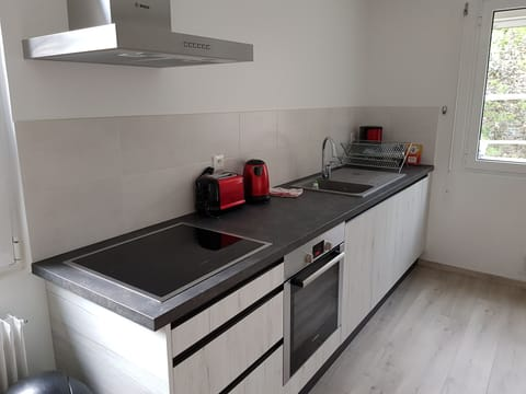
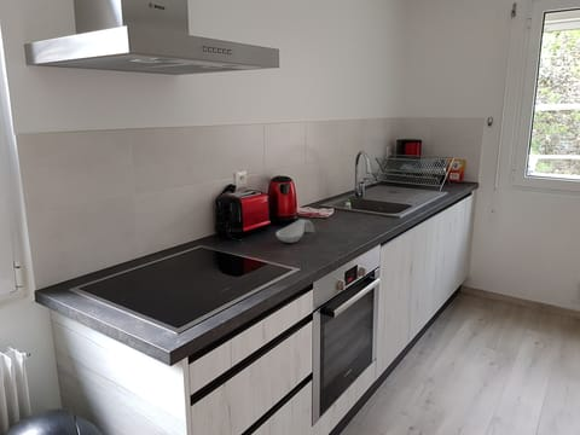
+ spoon rest (296, 230)
